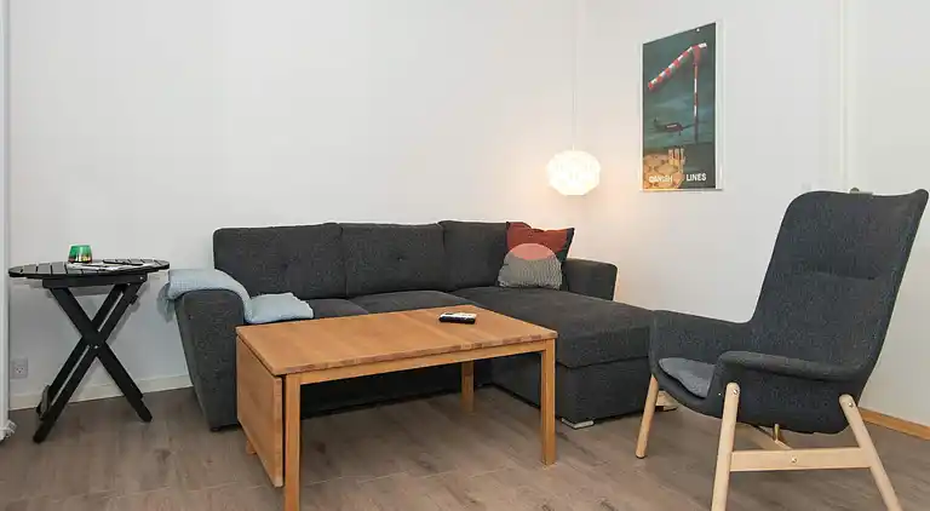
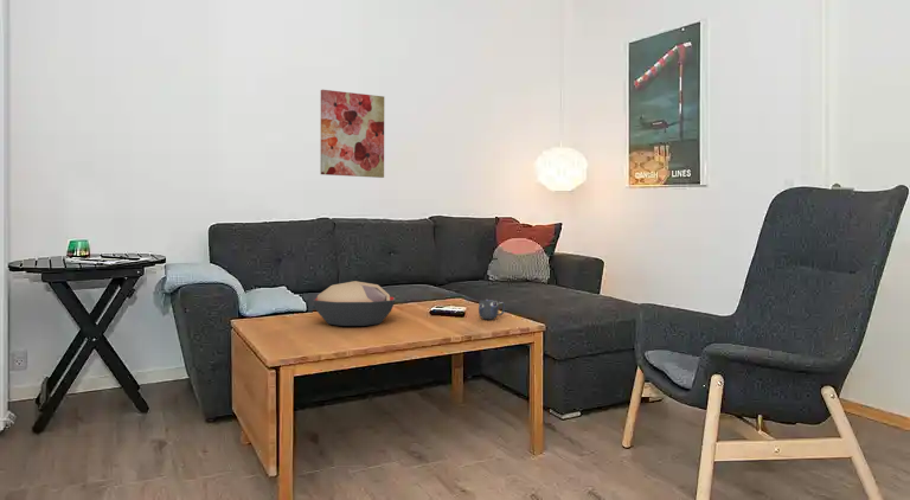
+ wall art (352, 134)
+ mug (492, 309)
+ decorative bowl (354, 301)
